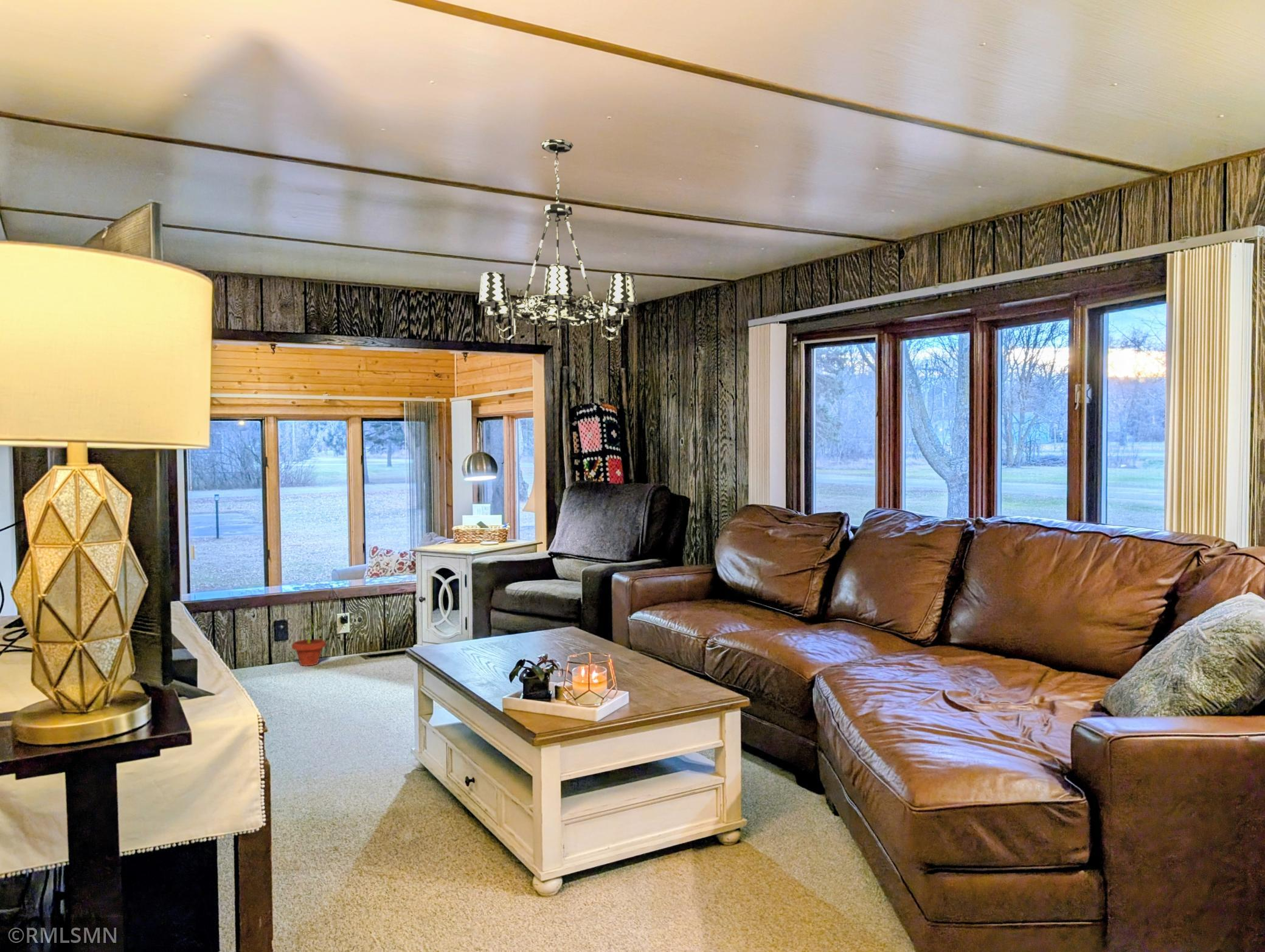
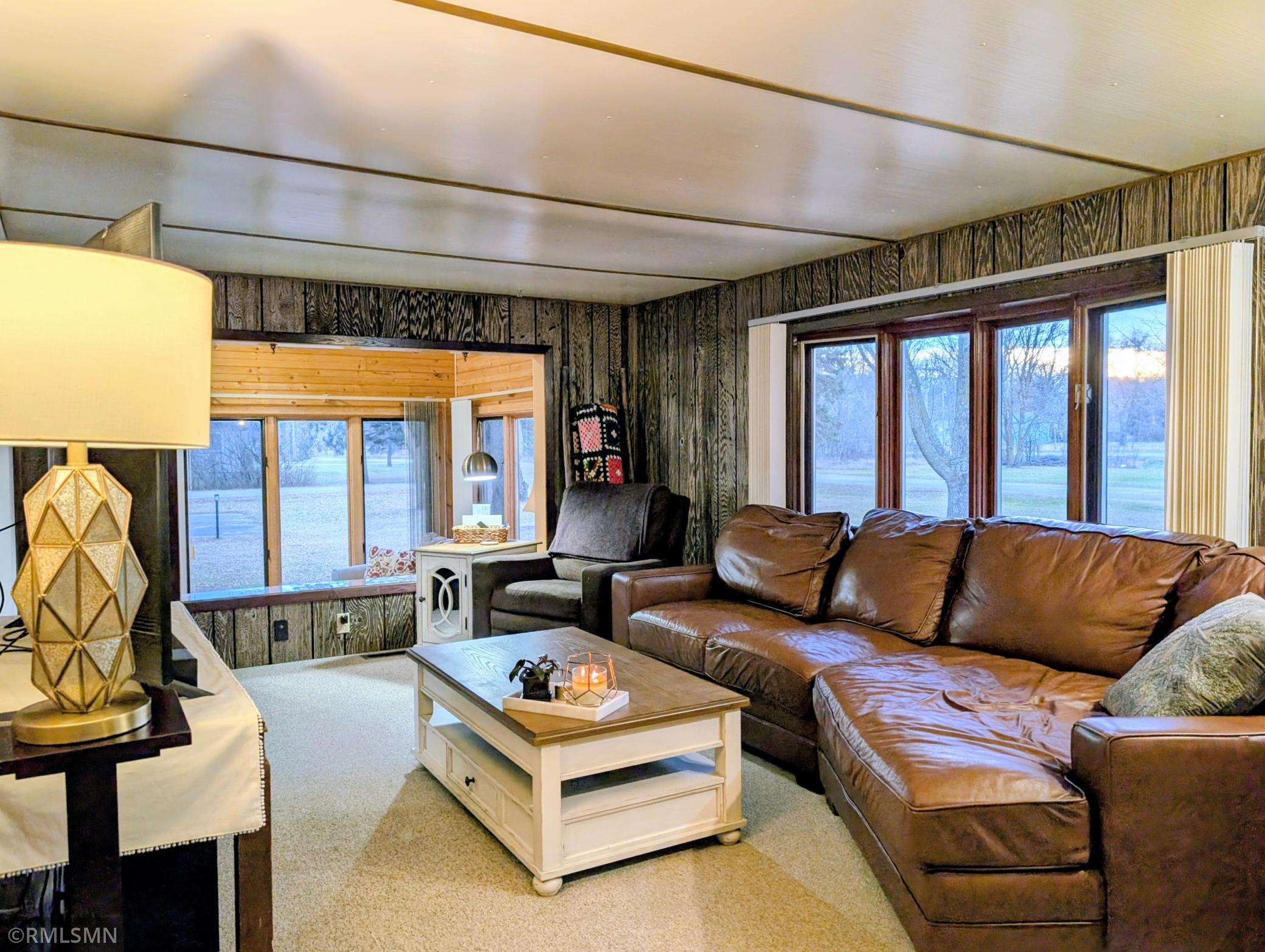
- potted plant (310, 638)
- chandelier (558, 241)
